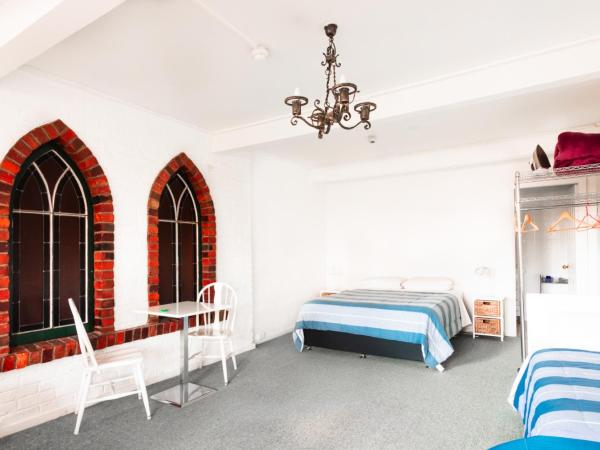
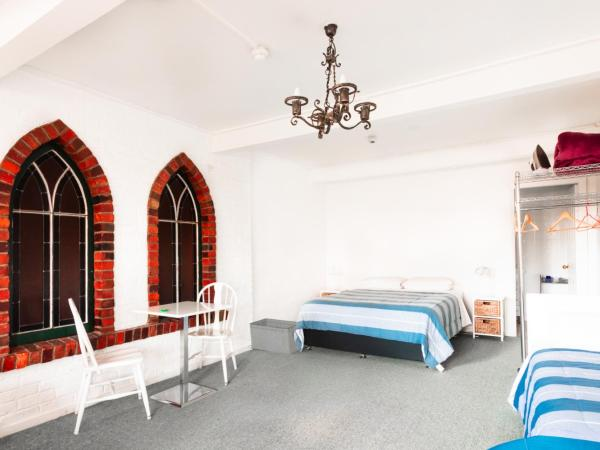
+ storage bin (276, 335)
